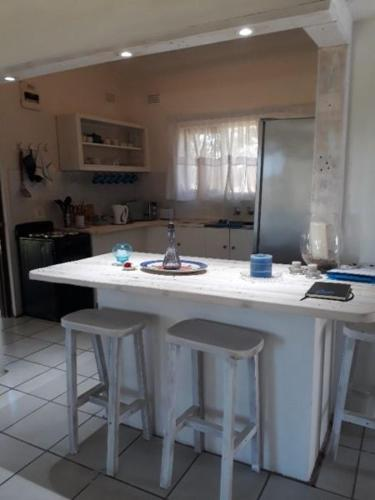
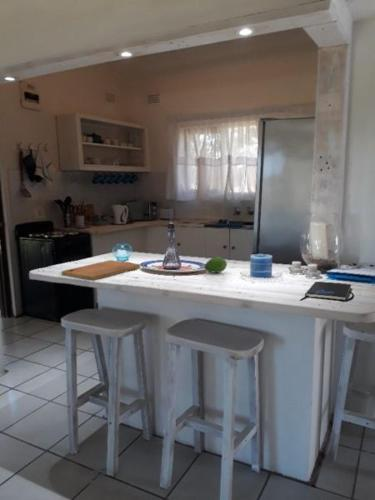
+ fruit (215, 264)
+ cutting board (102, 269)
